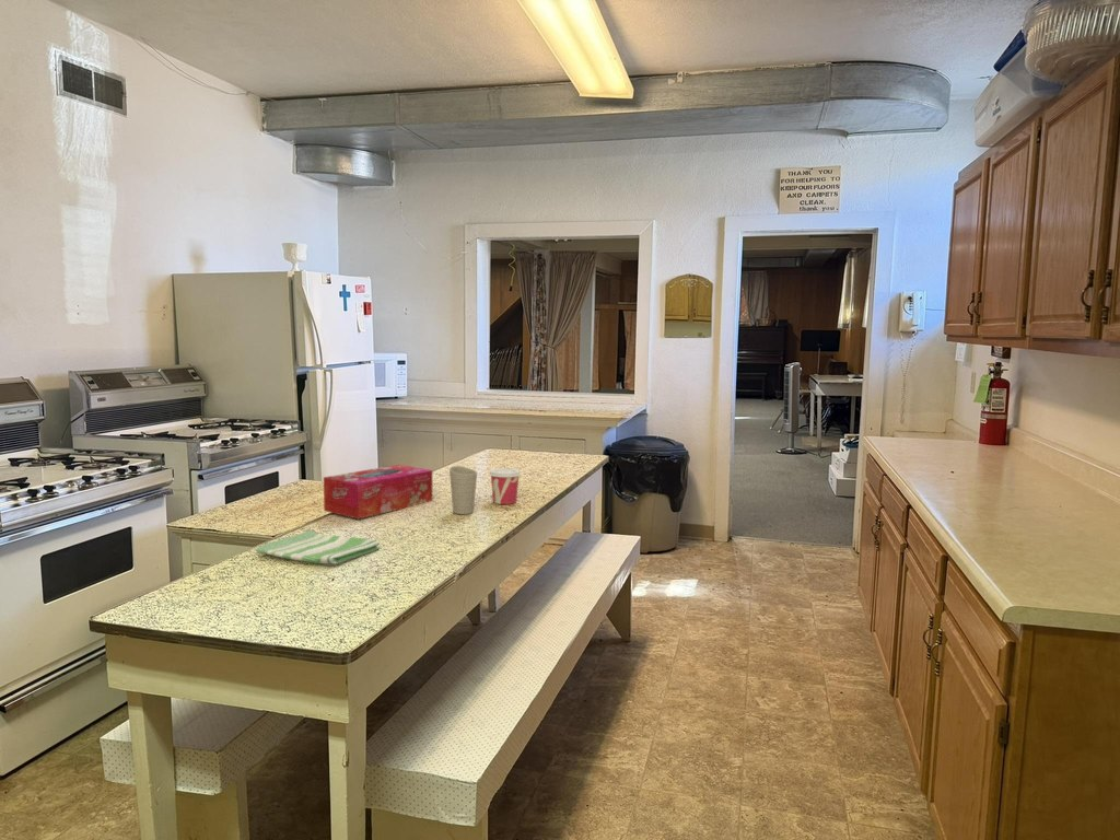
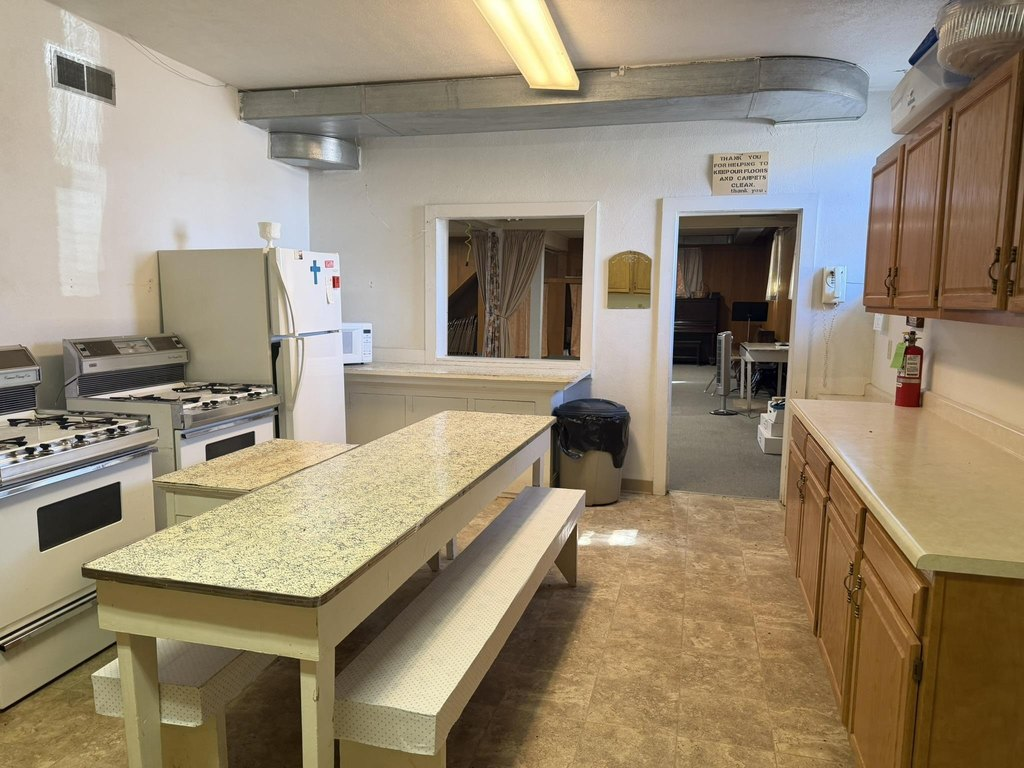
- dish towel (319, 546)
- tissue box (380, 489)
- cup (504, 486)
- cup (463, 489)
